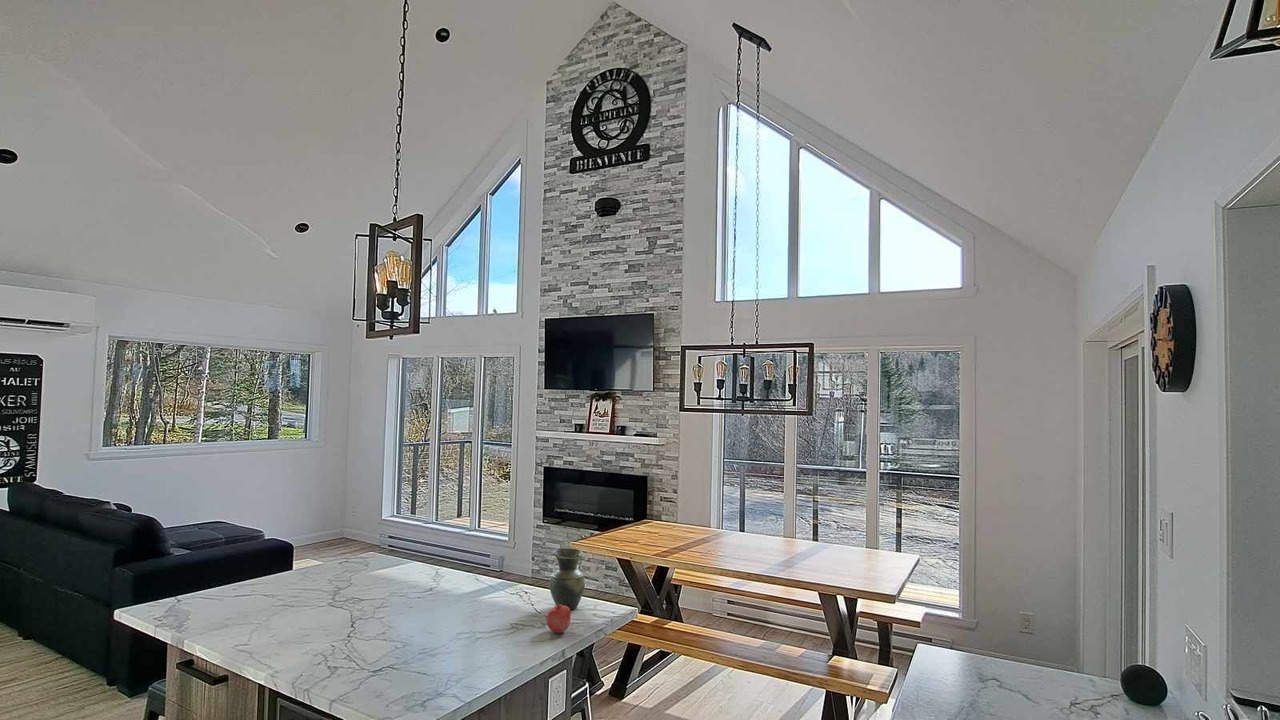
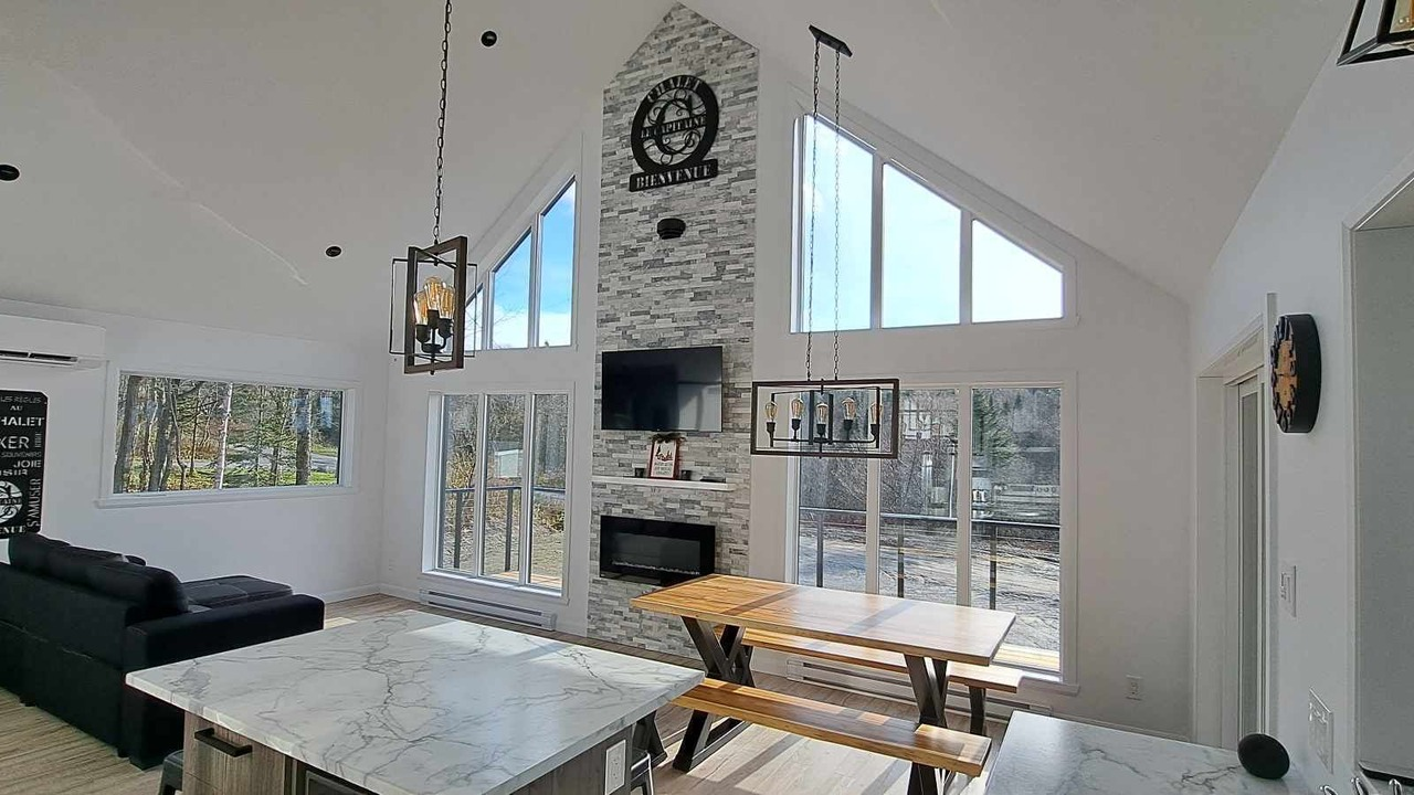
- vase (567, 579)
- apple (558, 617)
